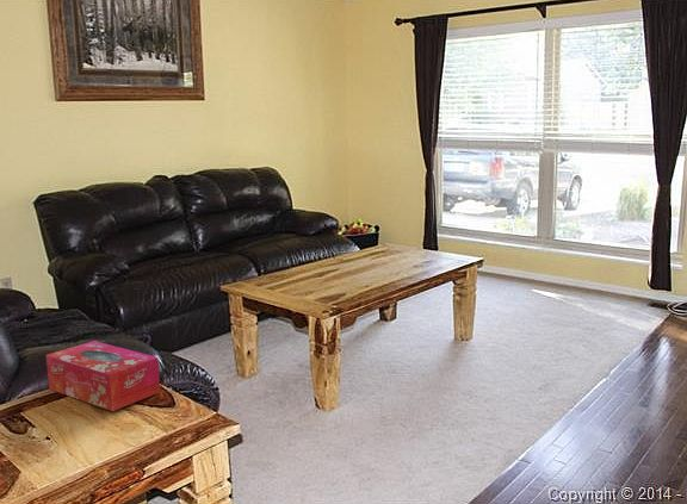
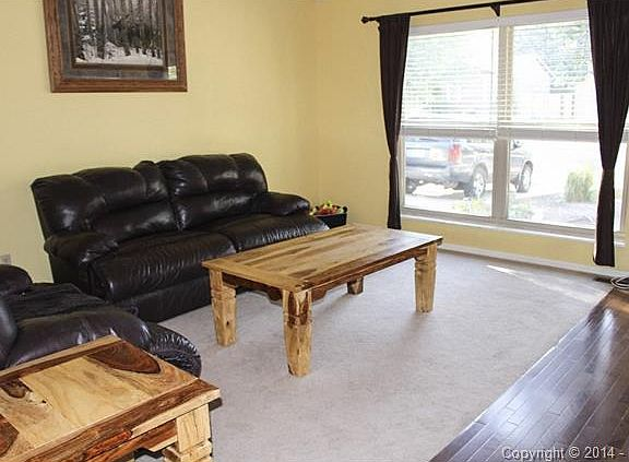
- tissue box (103, 373)
